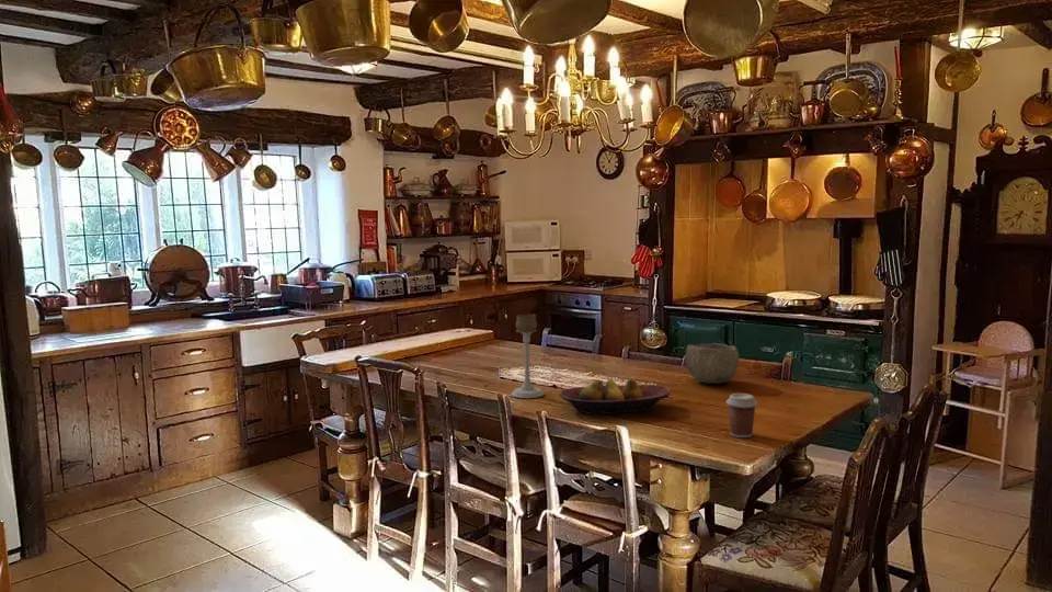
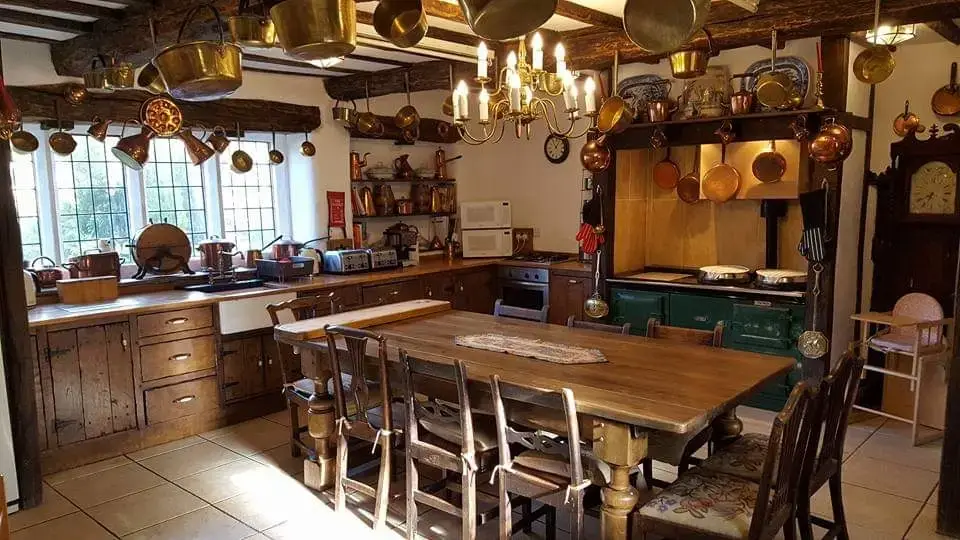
- fruit bowl (615, 394)
- bowl (711, 363)
- coffee cup (741, 414)
- candle holder (526, 354)
